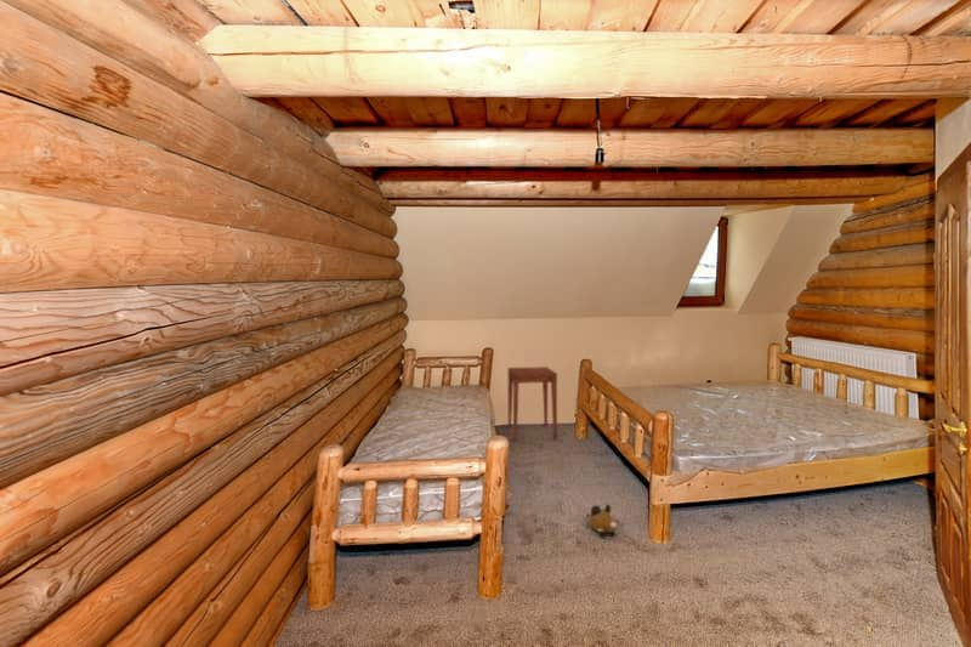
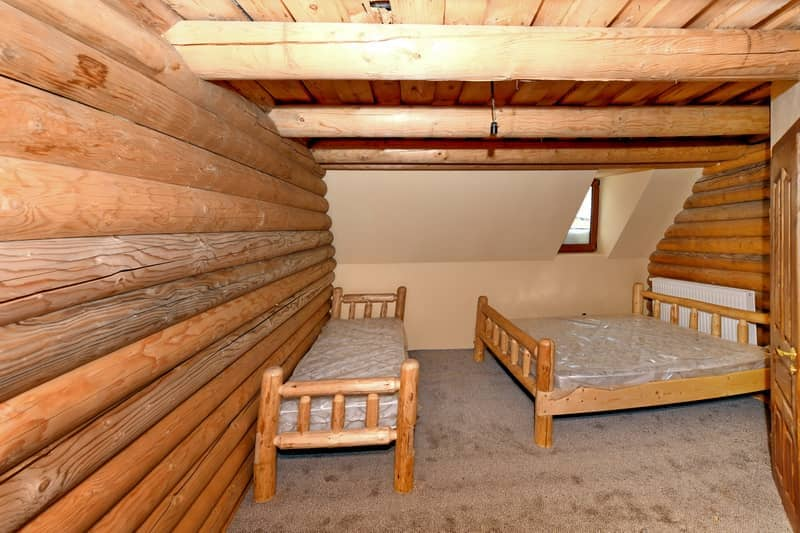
- side table (544, 401)
- plush toy (603, 518)
